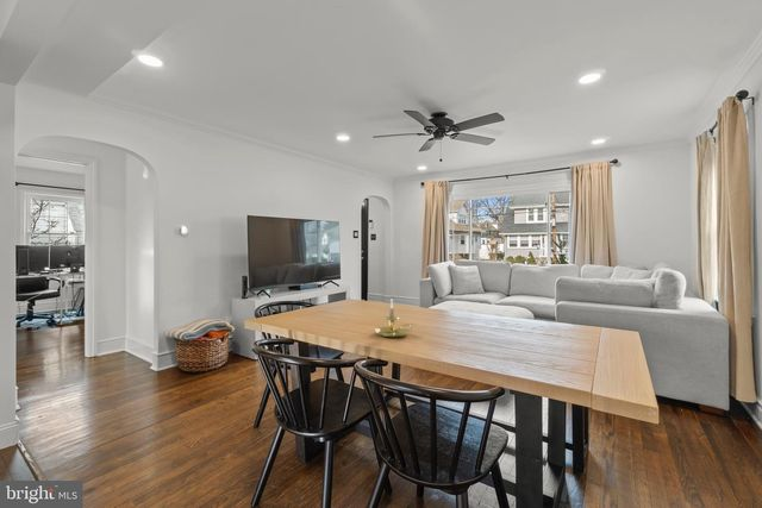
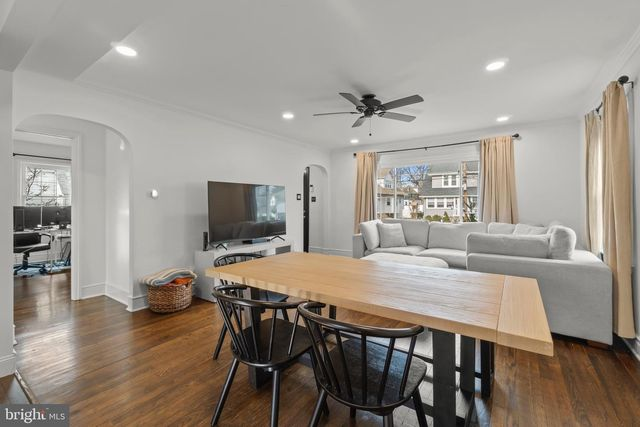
- candle holder (394, 316)
